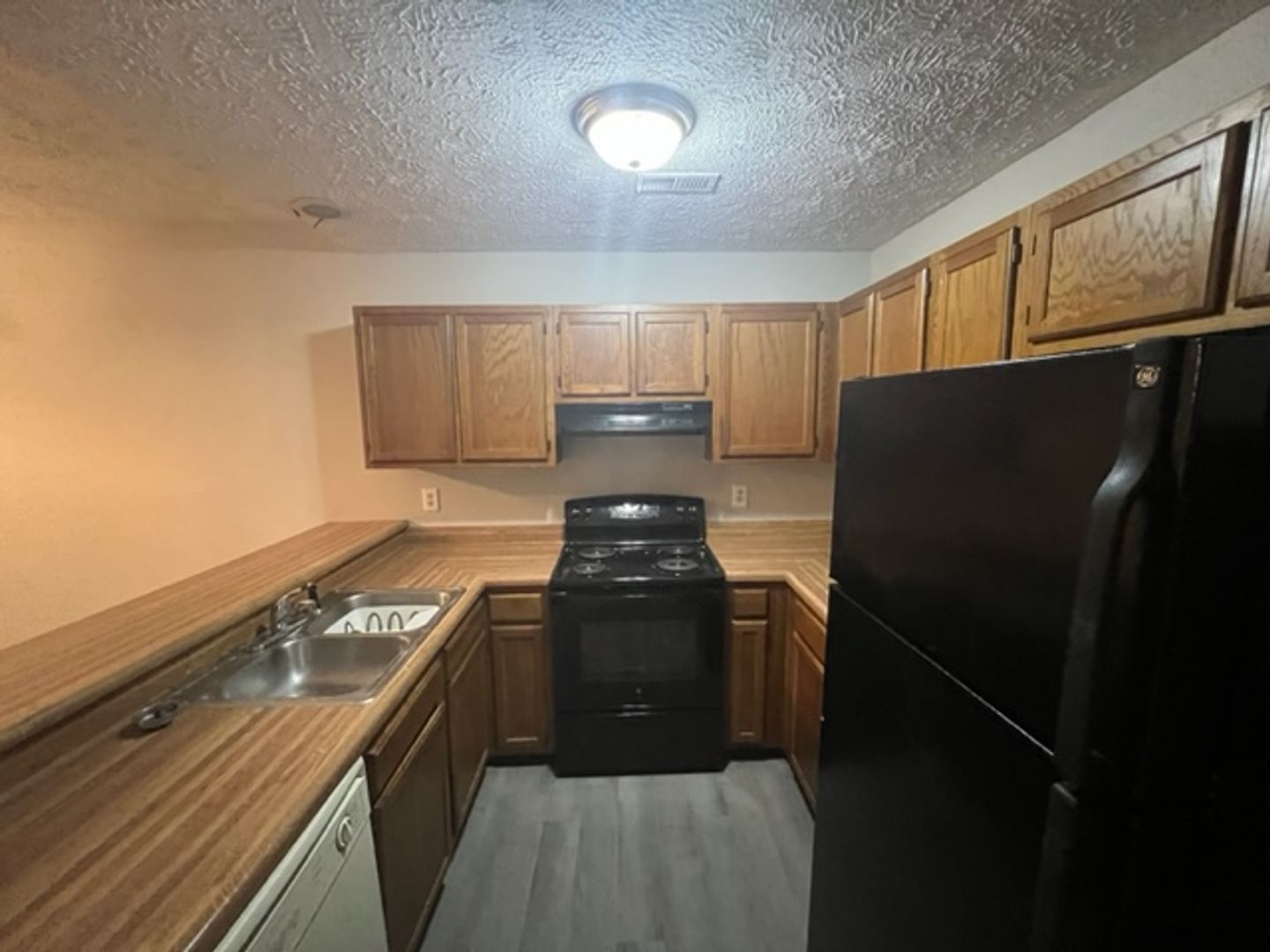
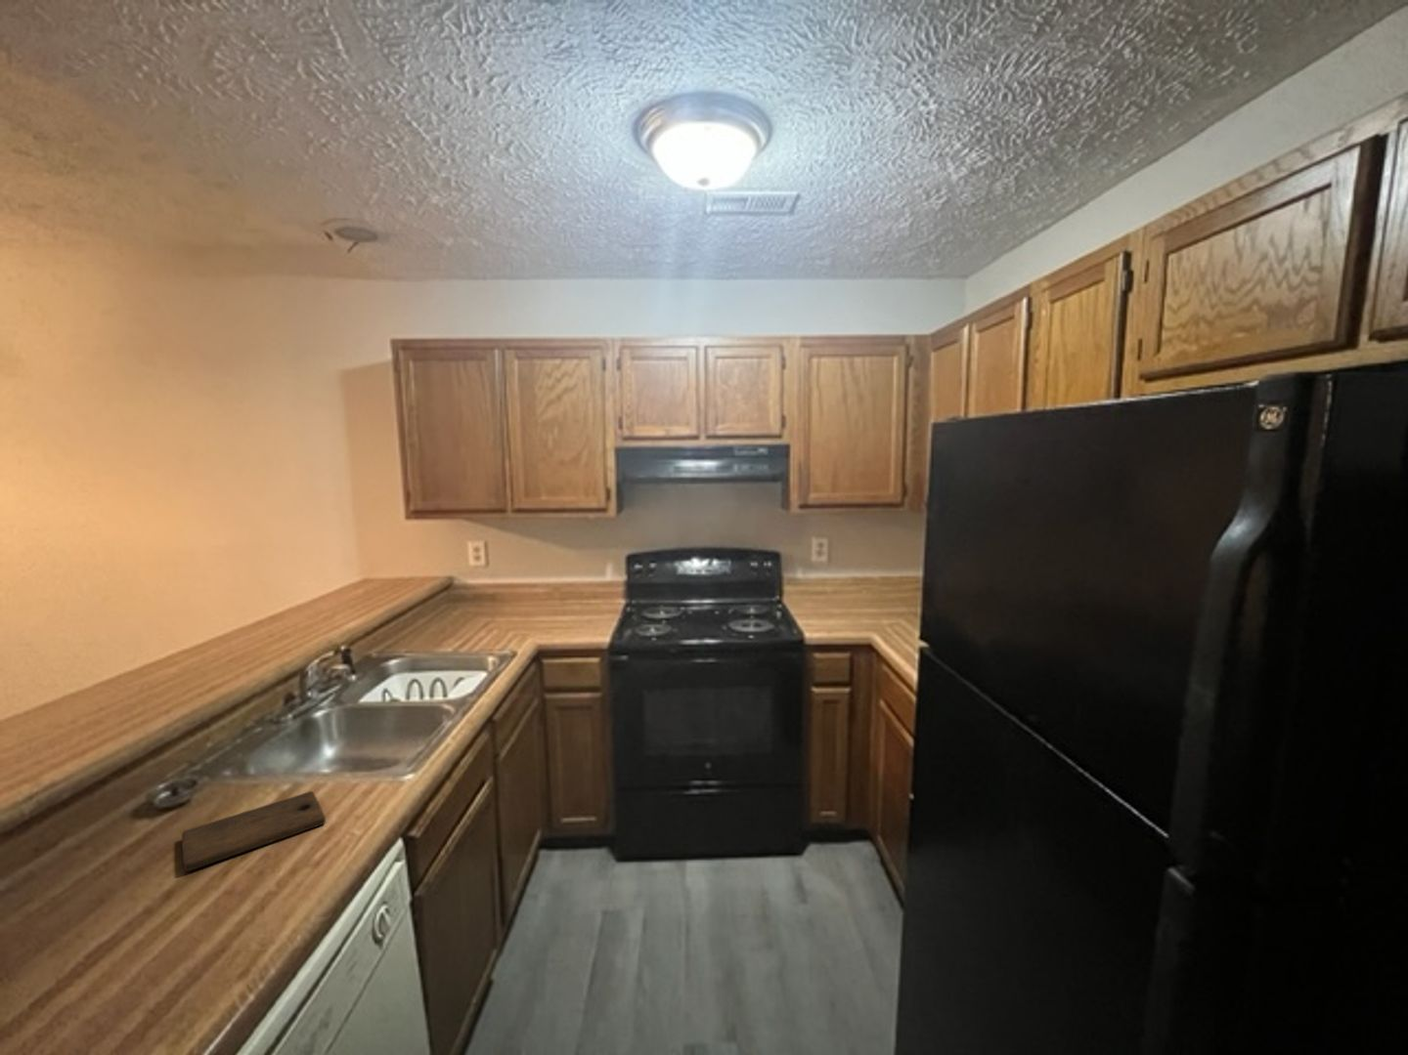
+ cutting board (255, 828)
